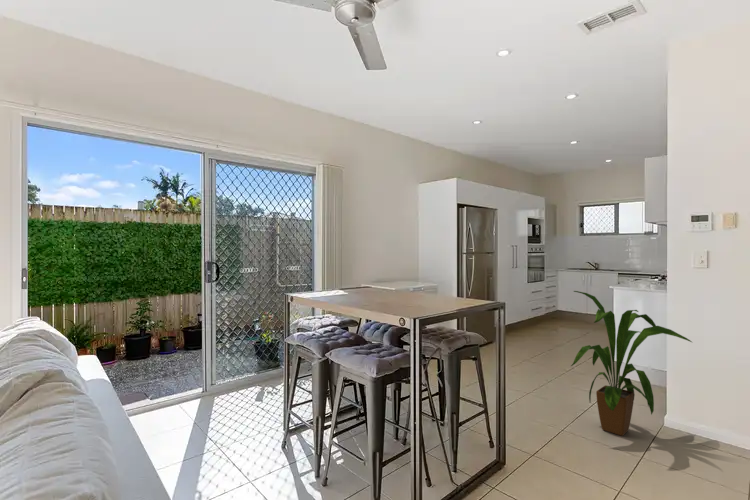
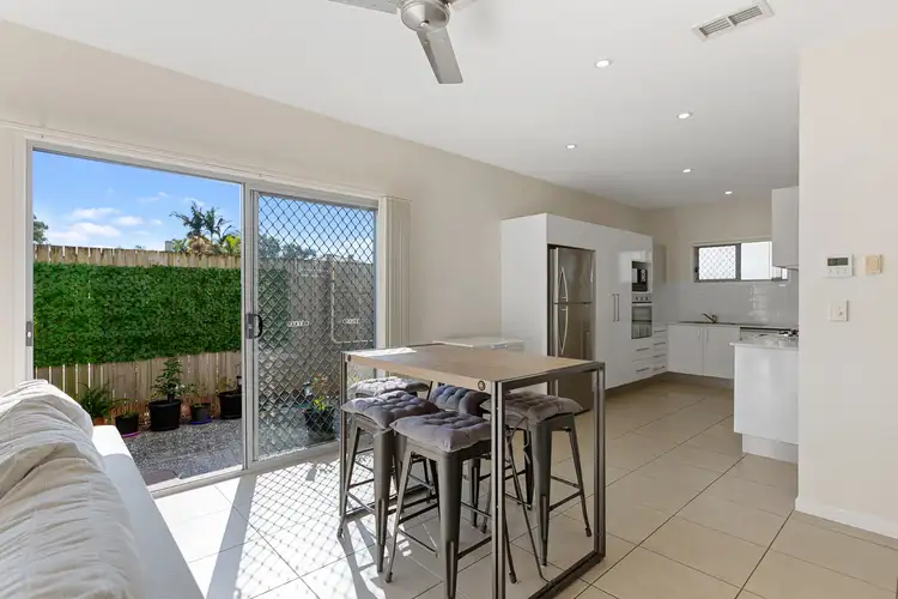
- house plant (628, 364)
